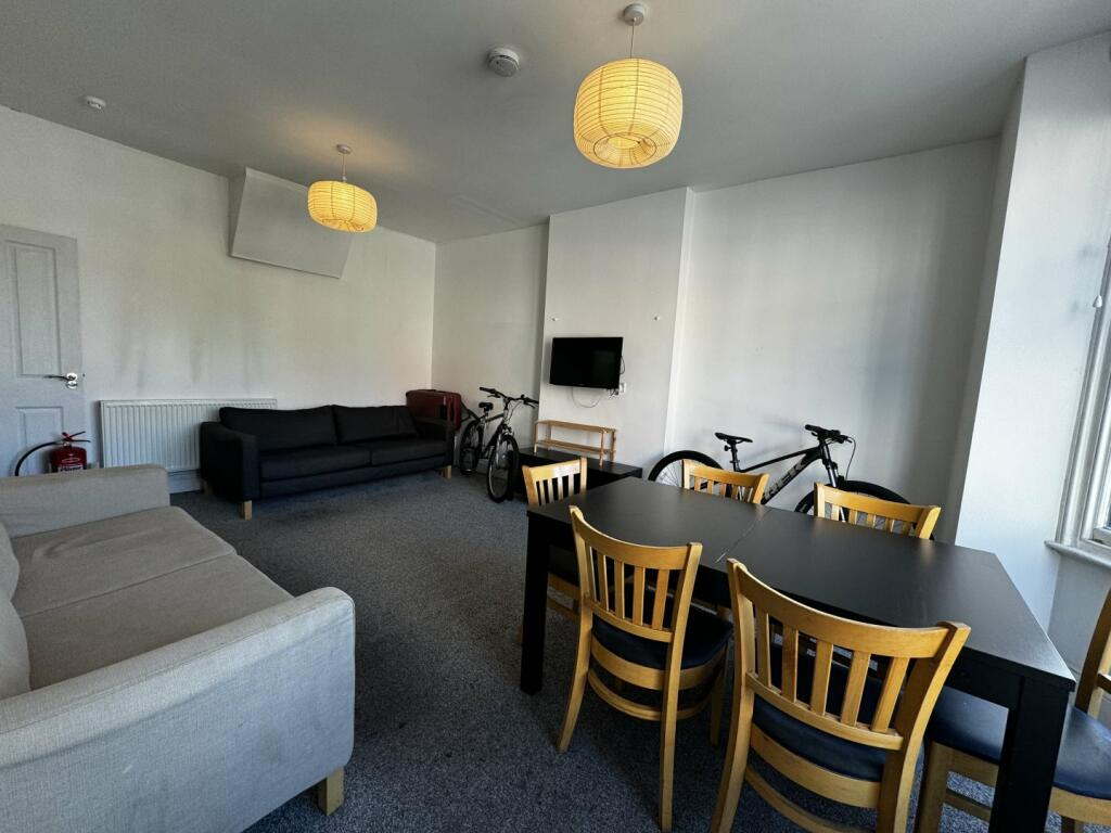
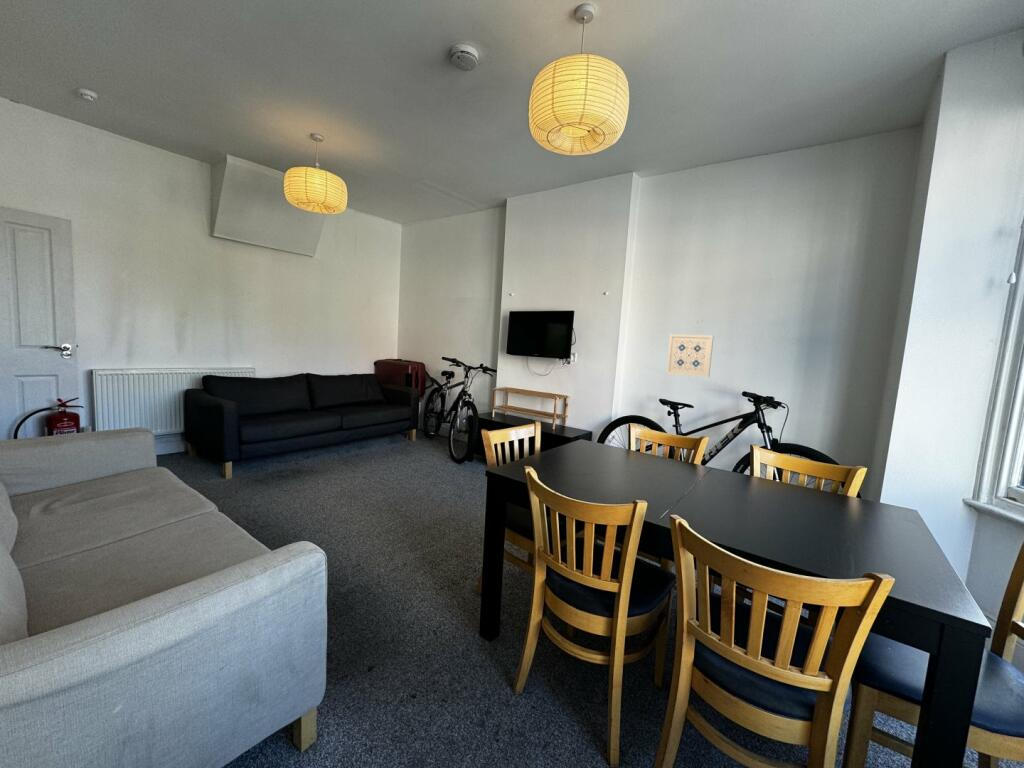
+ wall art (689, 355)
